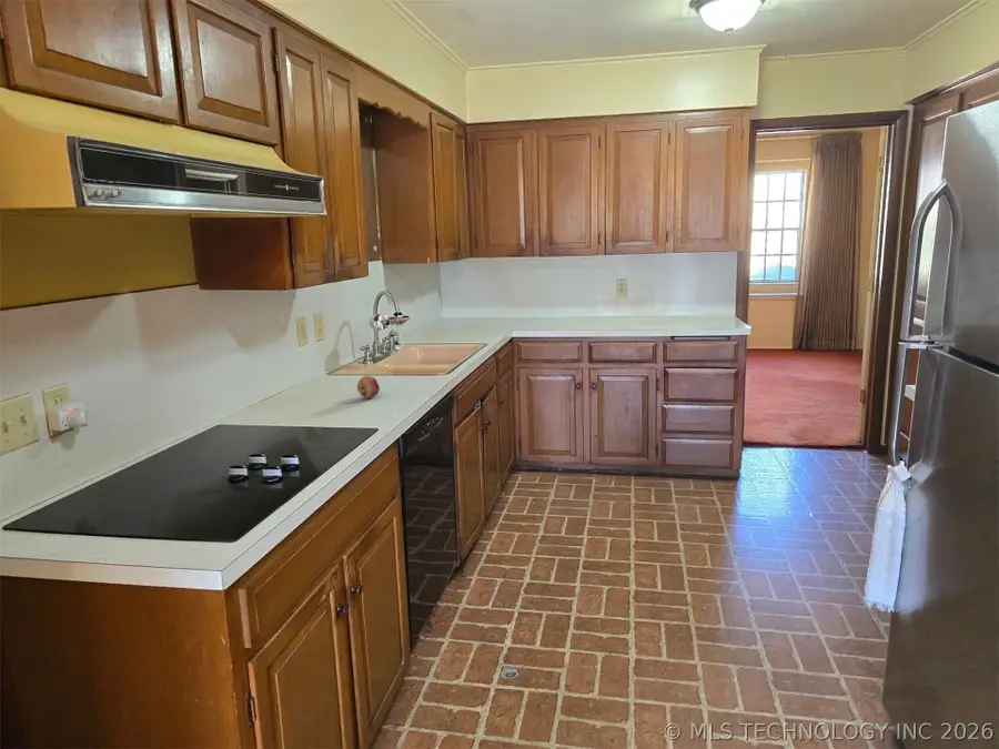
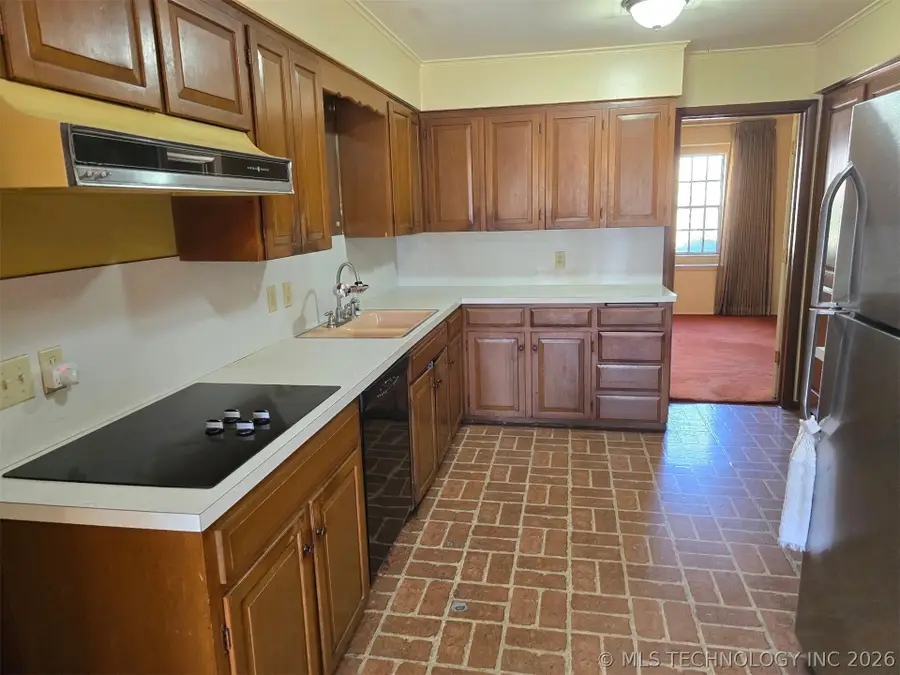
- fruit (367, 386)
